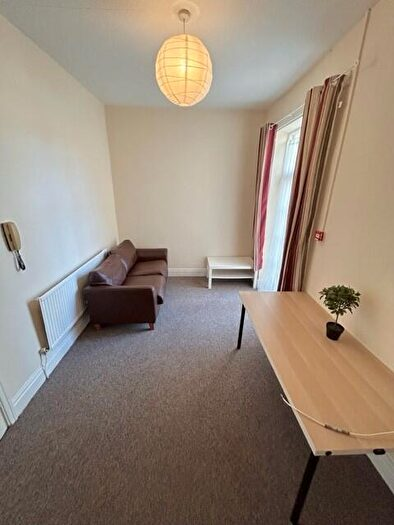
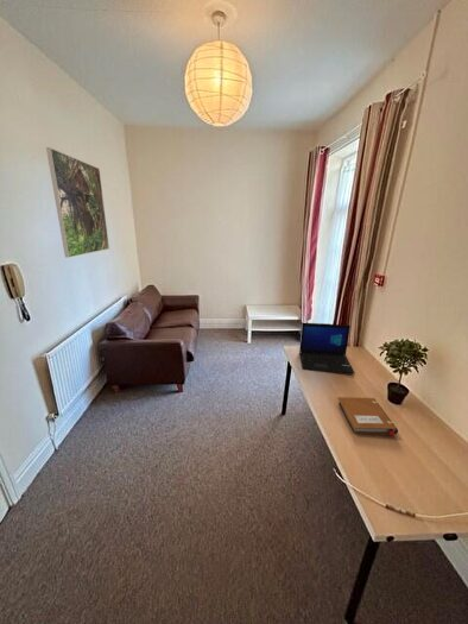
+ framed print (83, 208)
+ notebook (366, 415)
+ laptop (327, 346)
